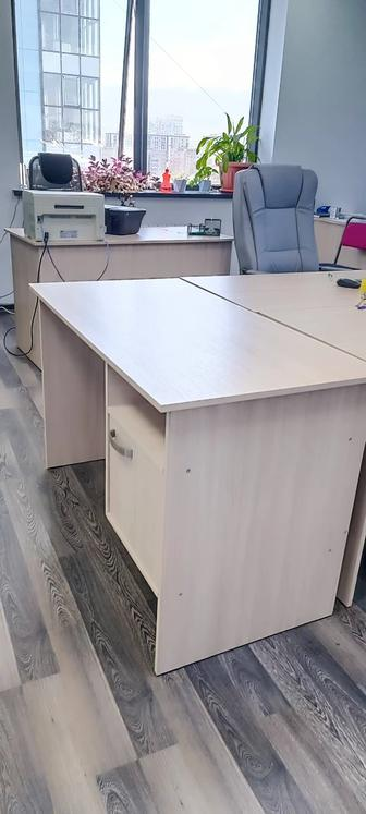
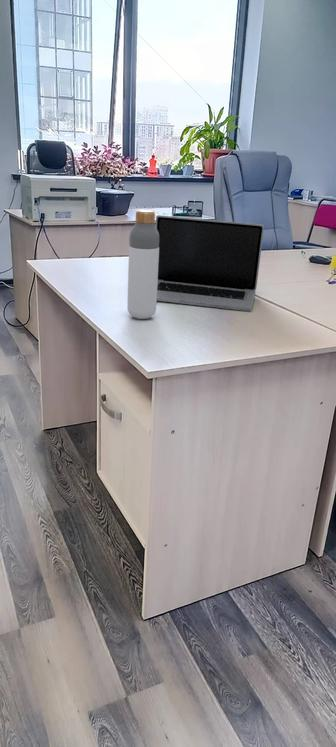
+ laptop (201, 261)
+ bottle (143, 265)
